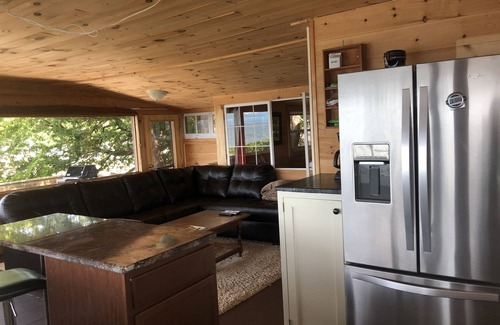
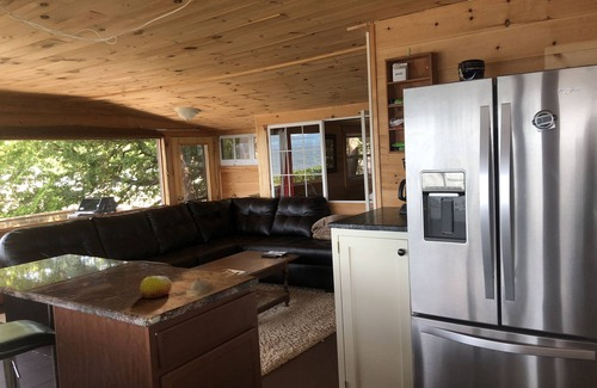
+ fruit (155, 284)
